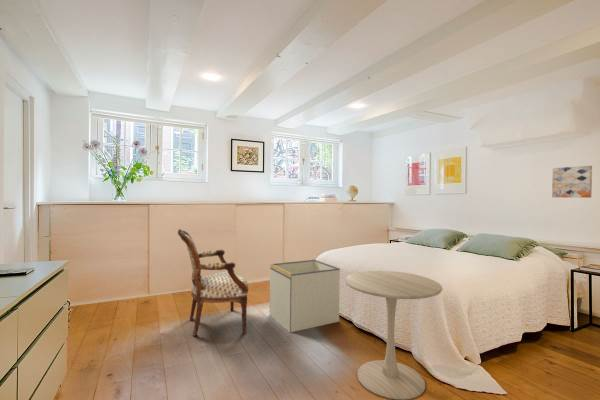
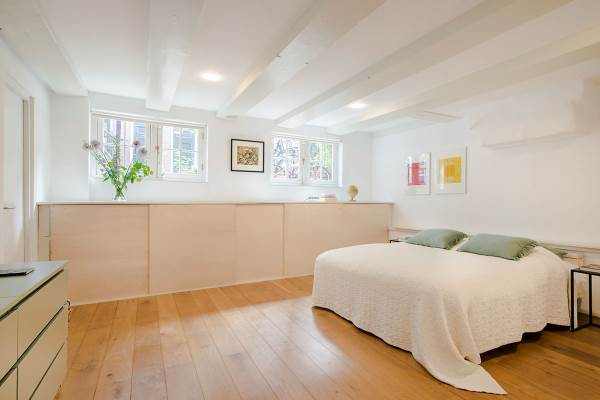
- wall art (571, 182)
- armchair (214, 276)
- storage bin (303, 292)
- side table (390, 330)
